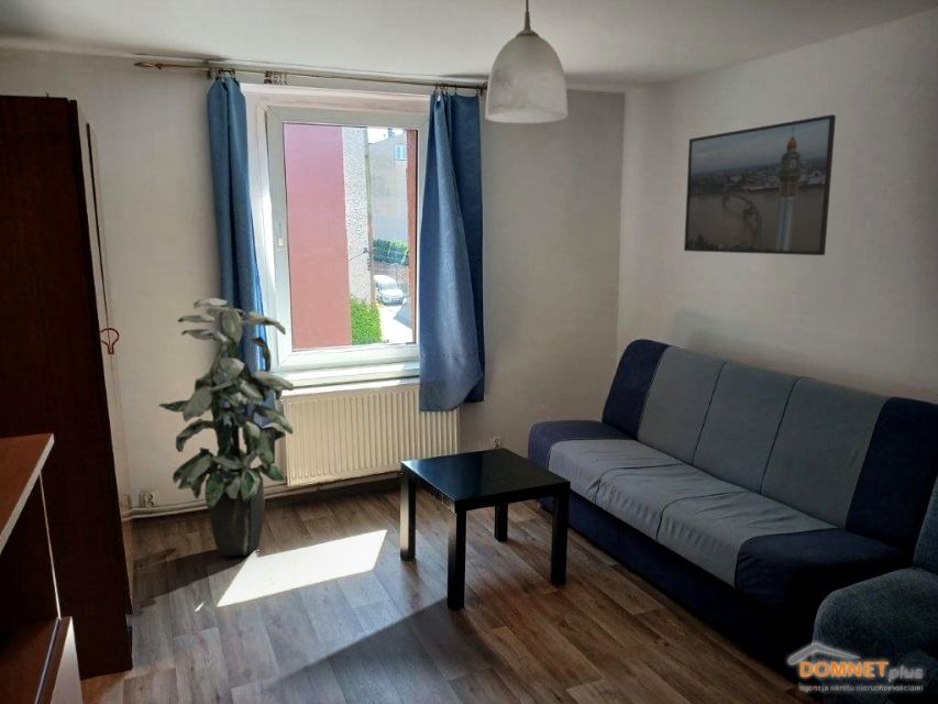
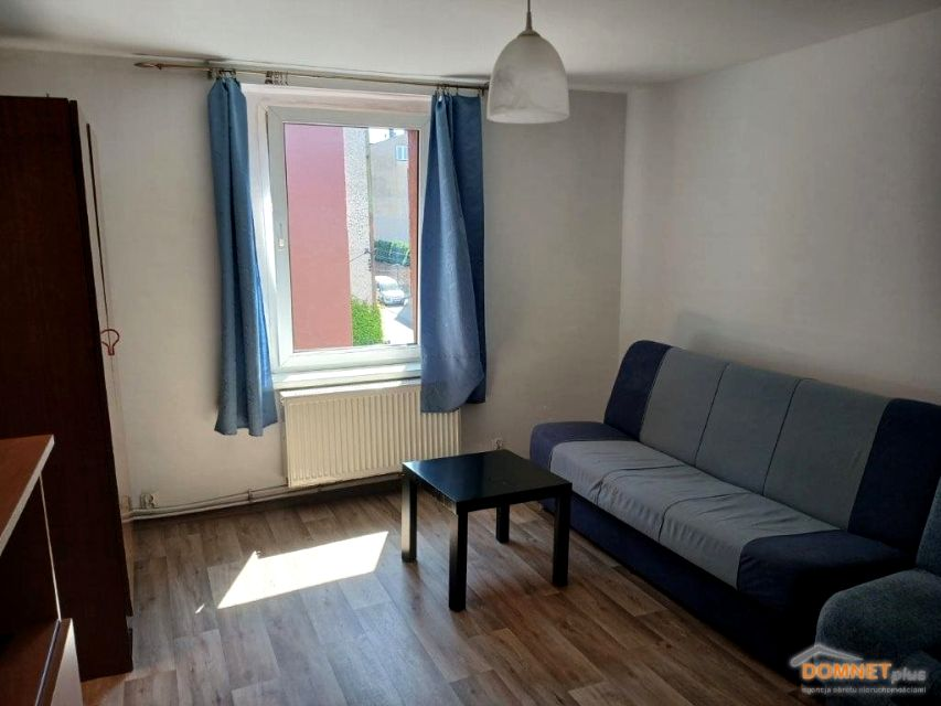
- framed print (750, 191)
- indoor plant (228, 425)
